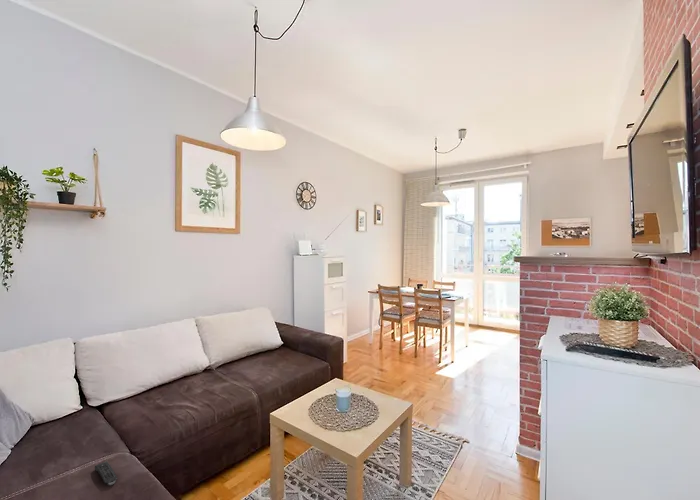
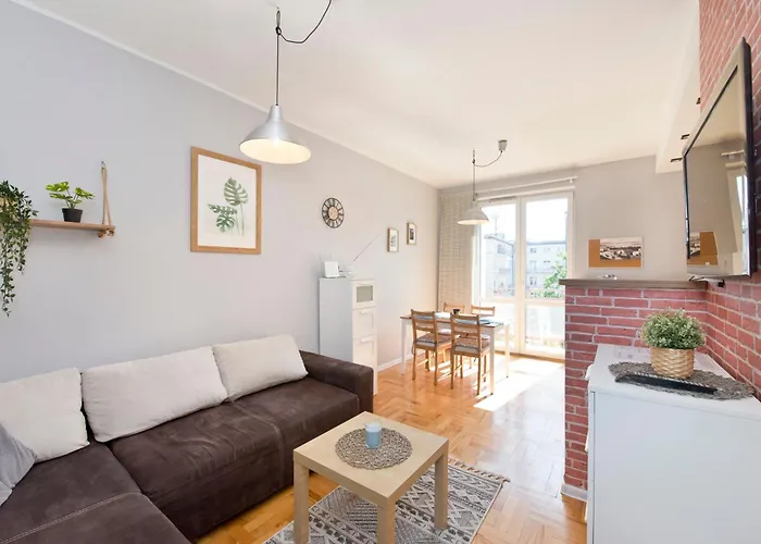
- remote control (106, 473)
